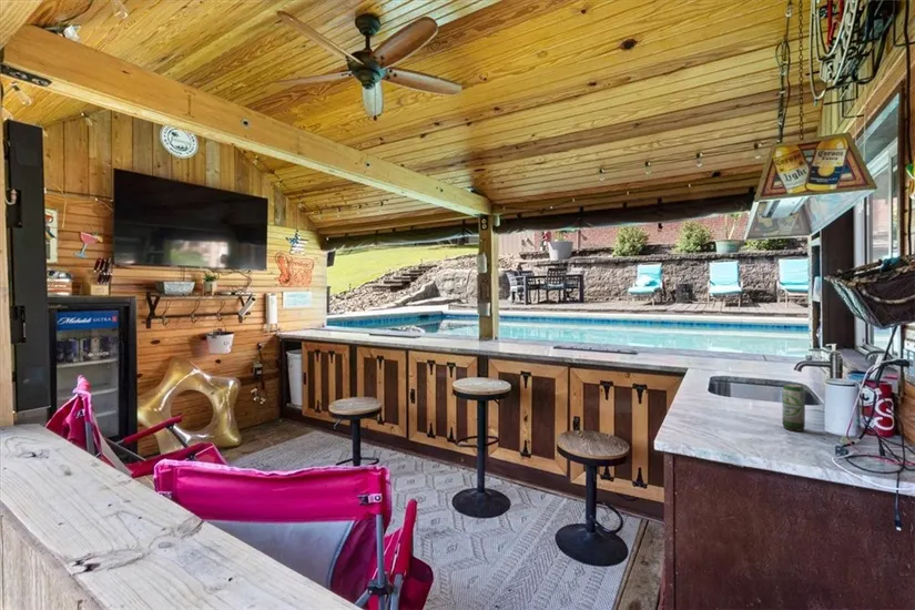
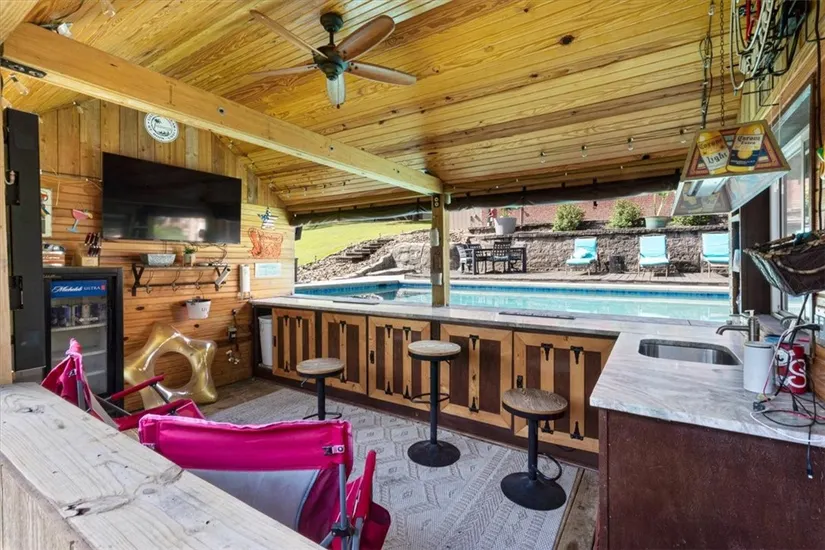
- beer can (793, 407)
